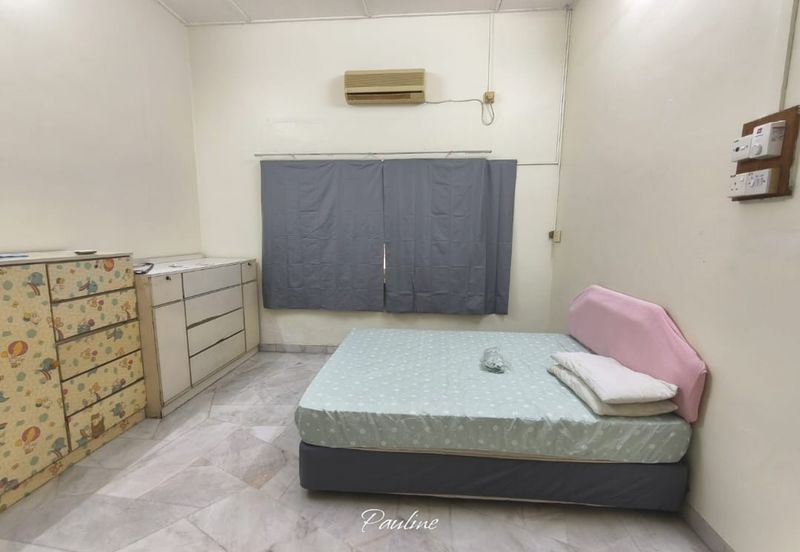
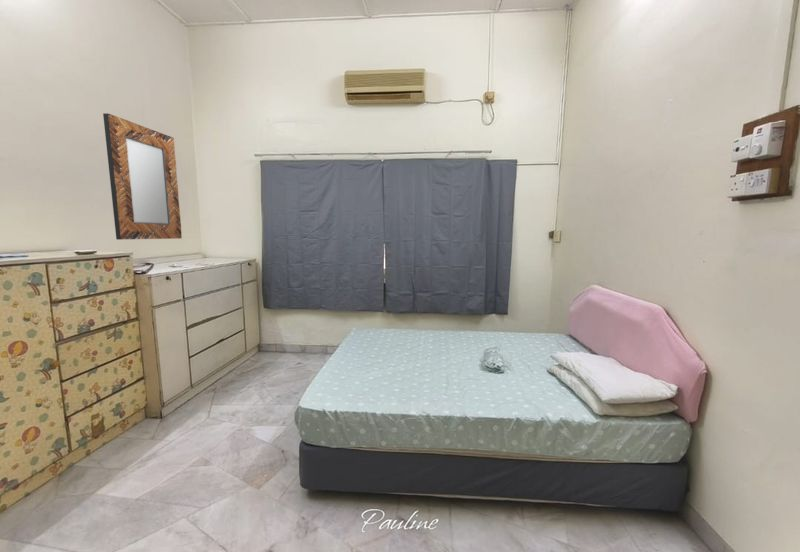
+ home mirror (147, 184)
